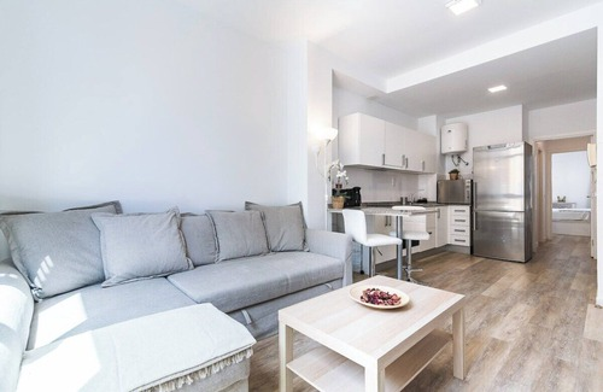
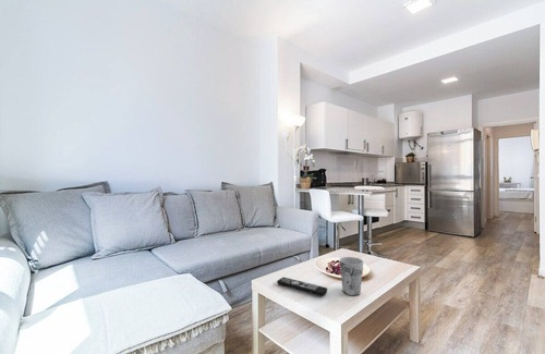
+ cup (351, 276)
+ remote control (301, 285)
